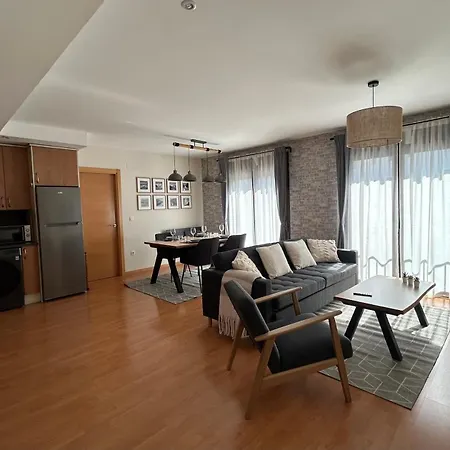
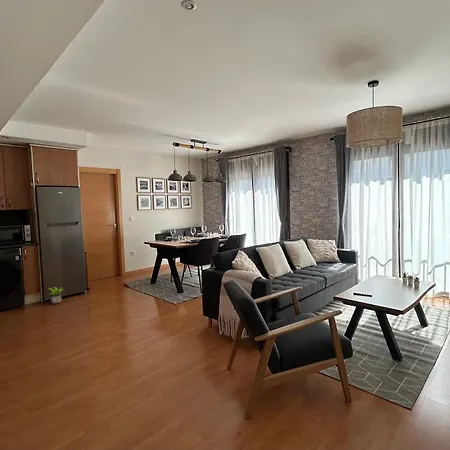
+ potted plant (55, 294)
